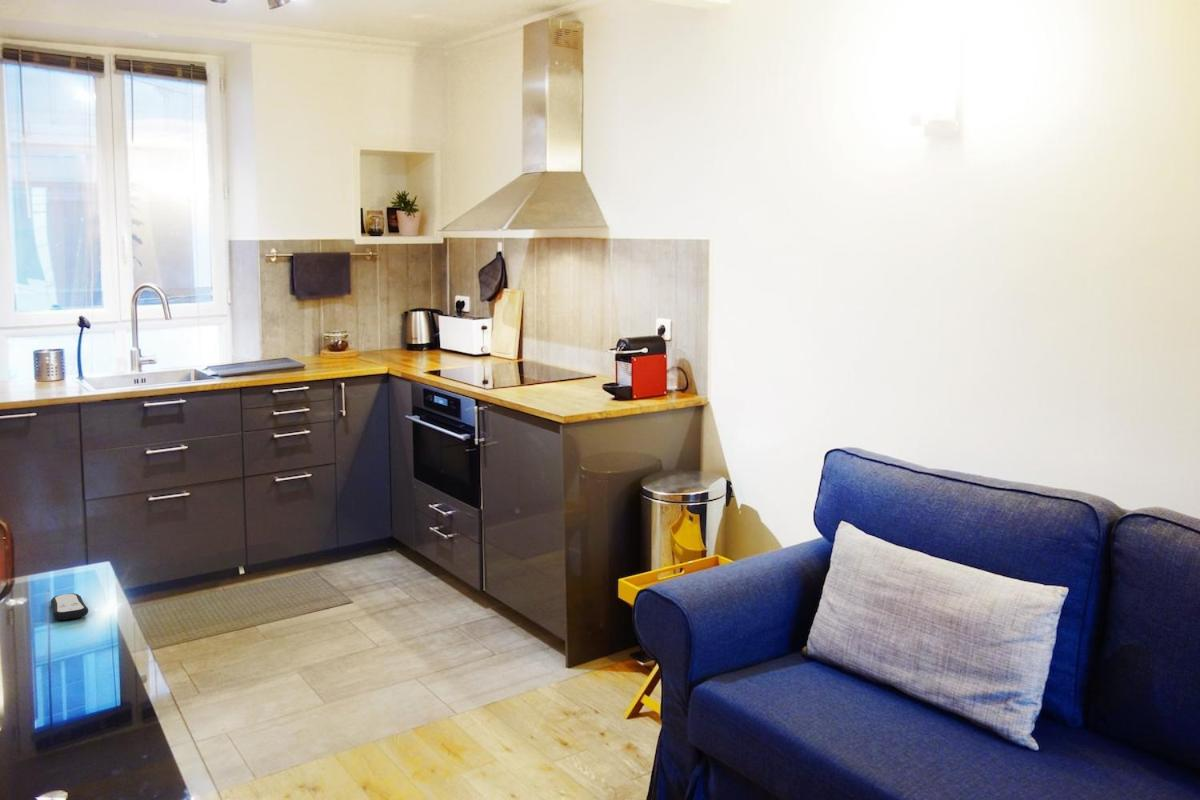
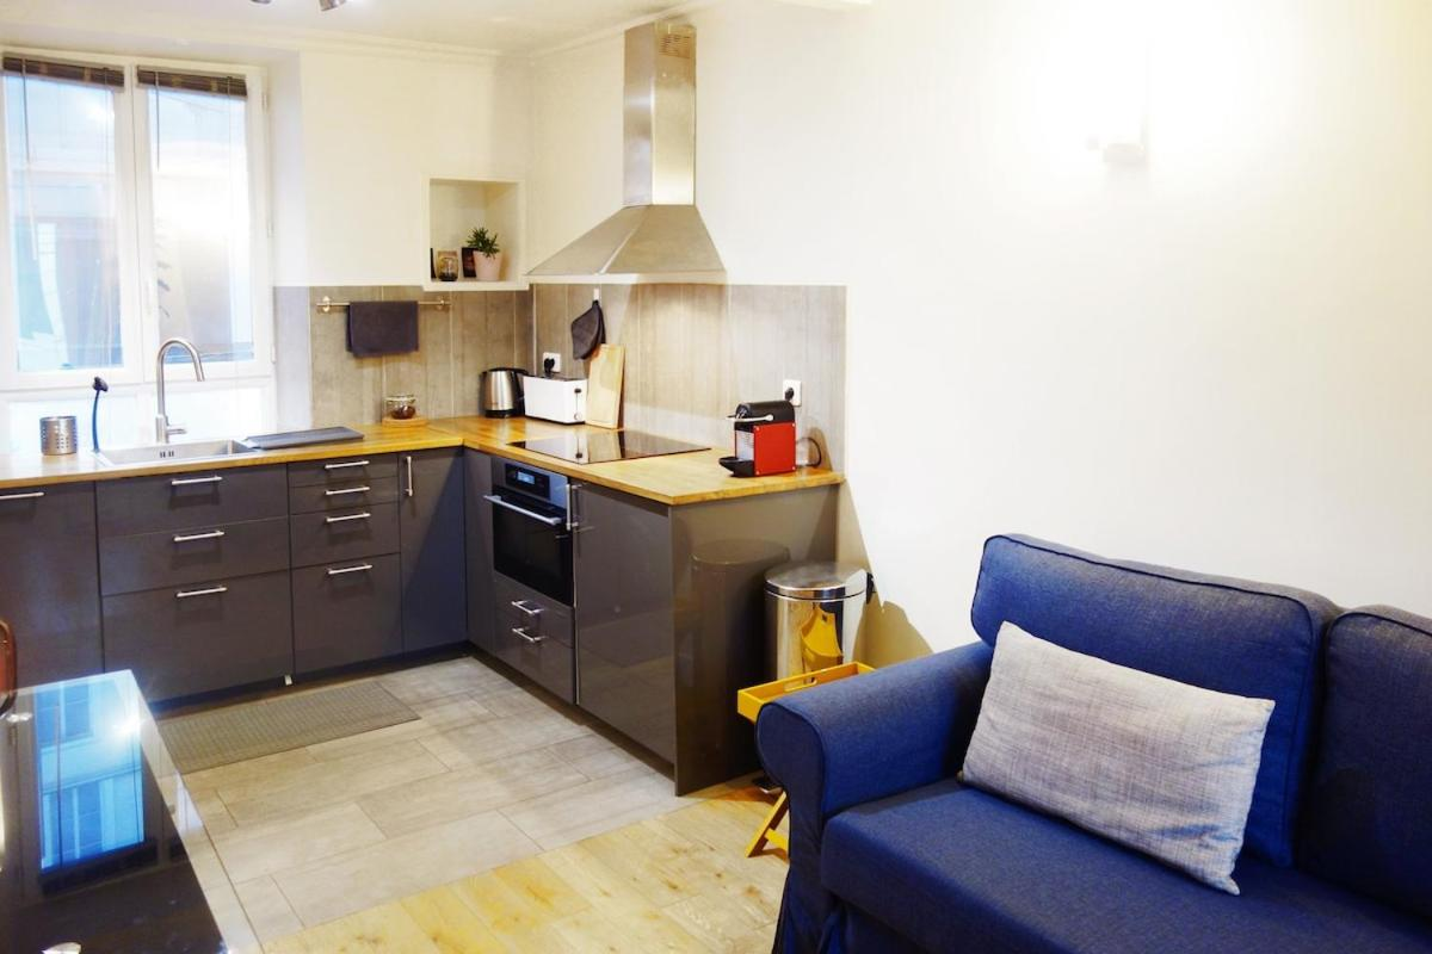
- remote control (68, 605)
